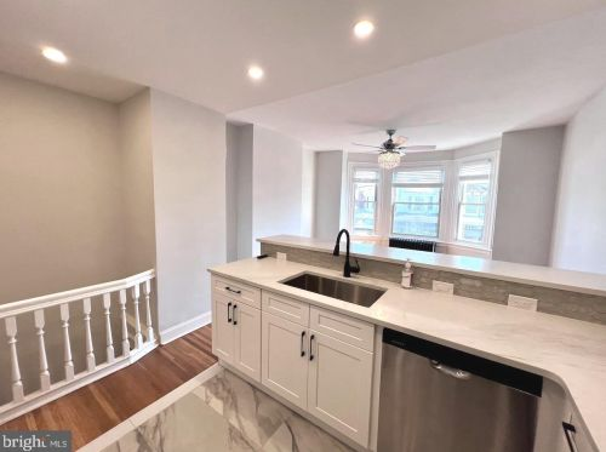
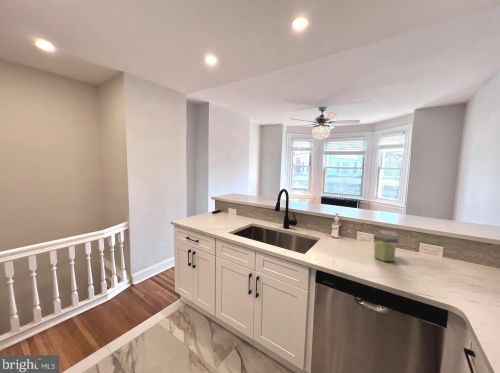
+ jar (384, 247)
